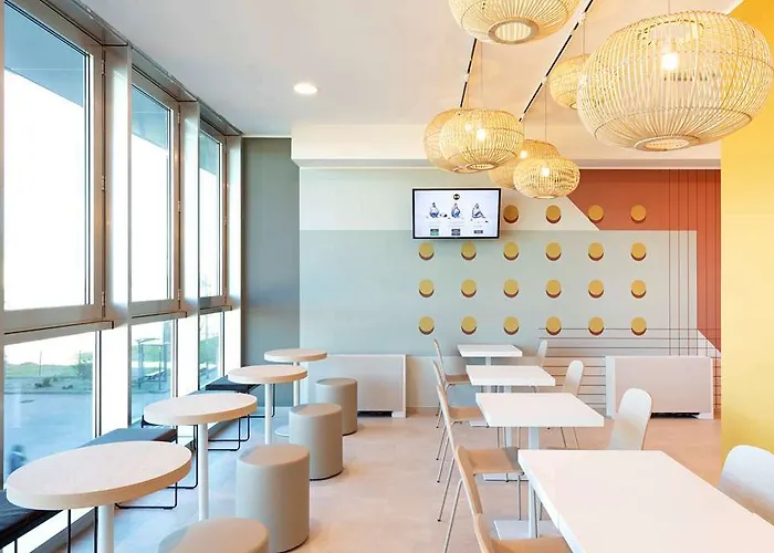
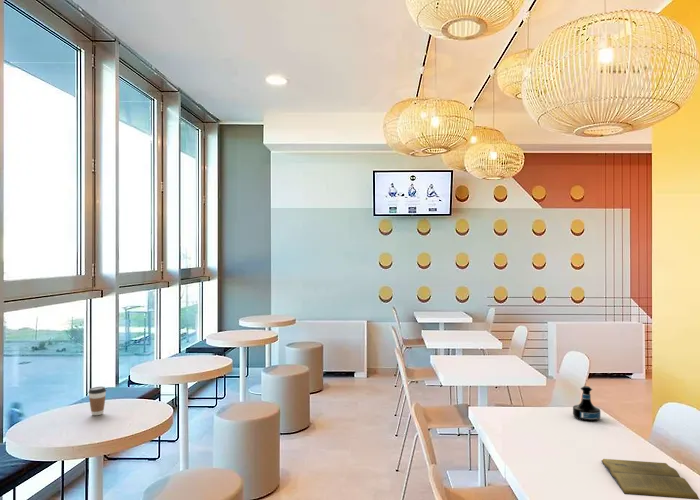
+ coffee cup (97, 400)
+ book (646, 475)
+ tequila bottle (586, 402)
